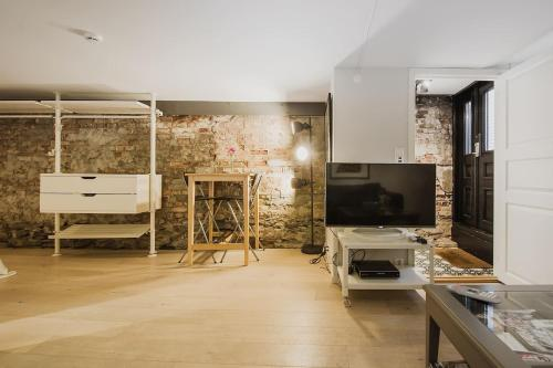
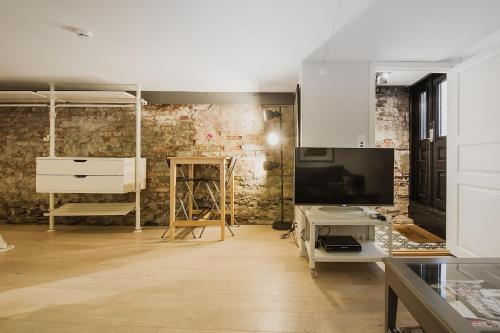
- remote control (472, 293)
